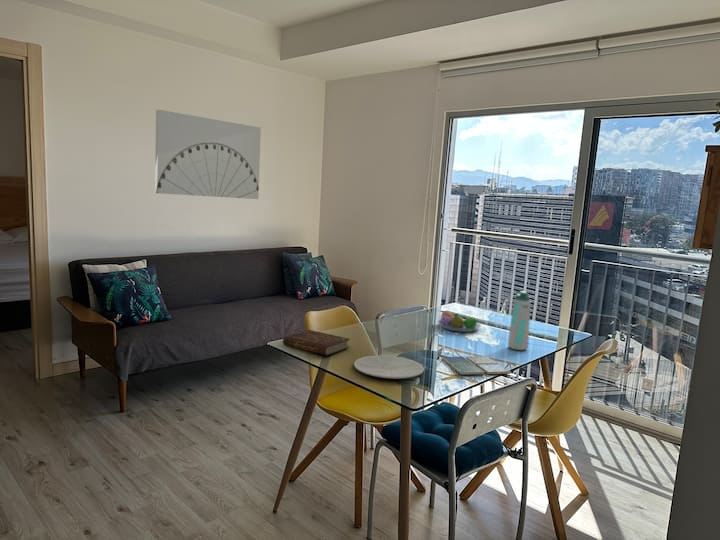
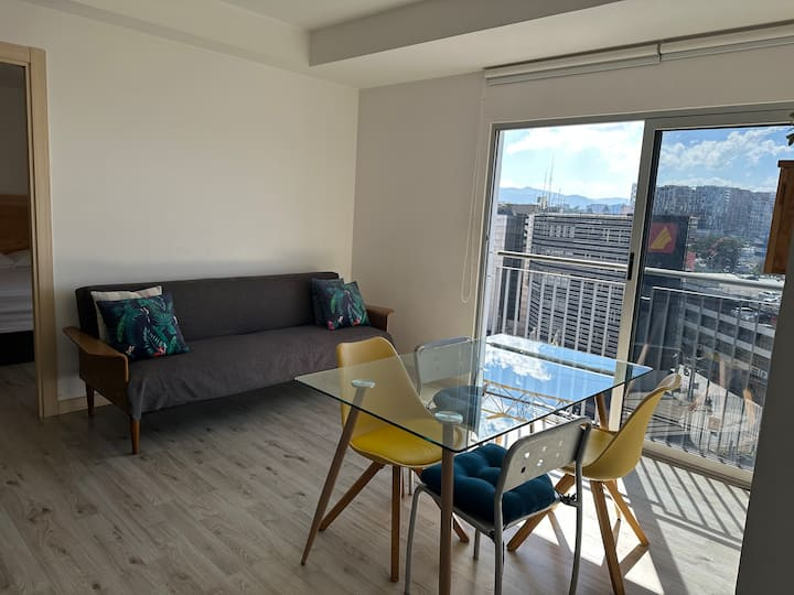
- drink coaster (474, 364)
- plate (388, 367)
- water bottle (520, 319)
- book (316, 342)
- wall art (211, 158)
- fruit bowl (460, 319)
